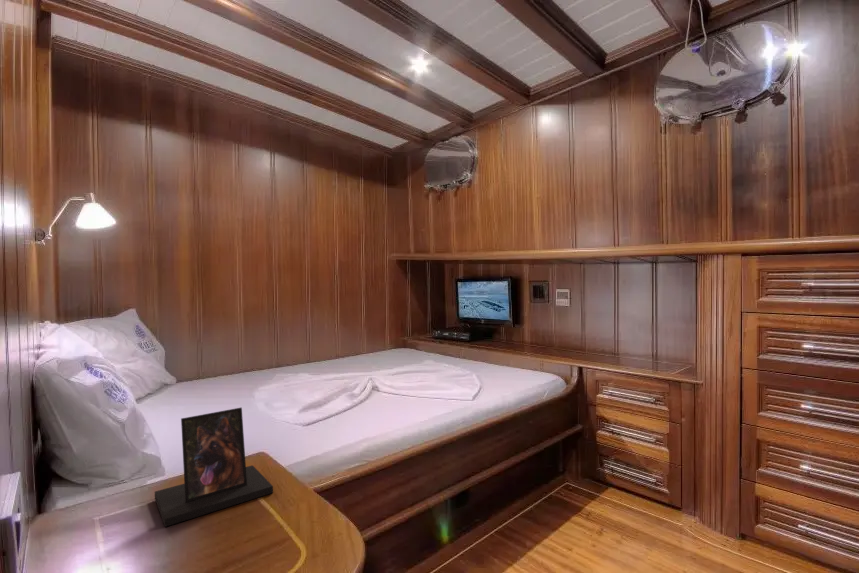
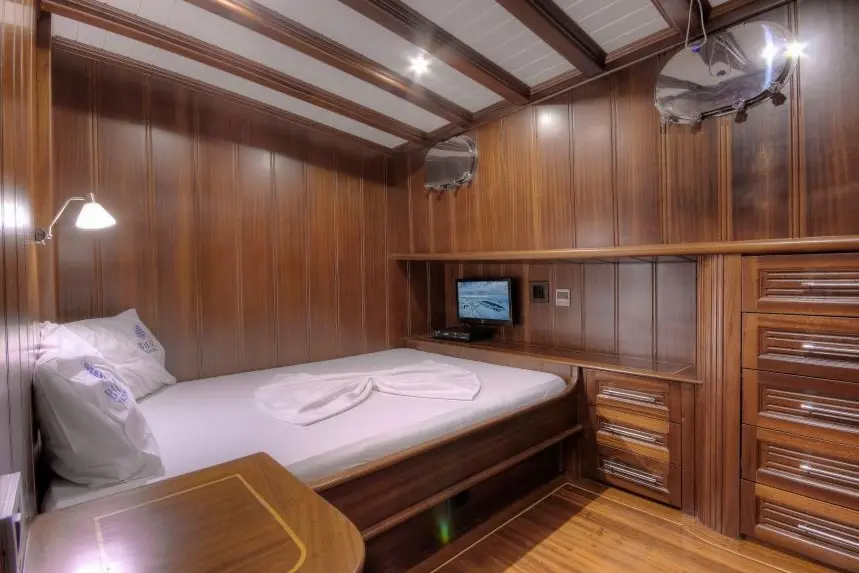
- photo frame (213, 454)
